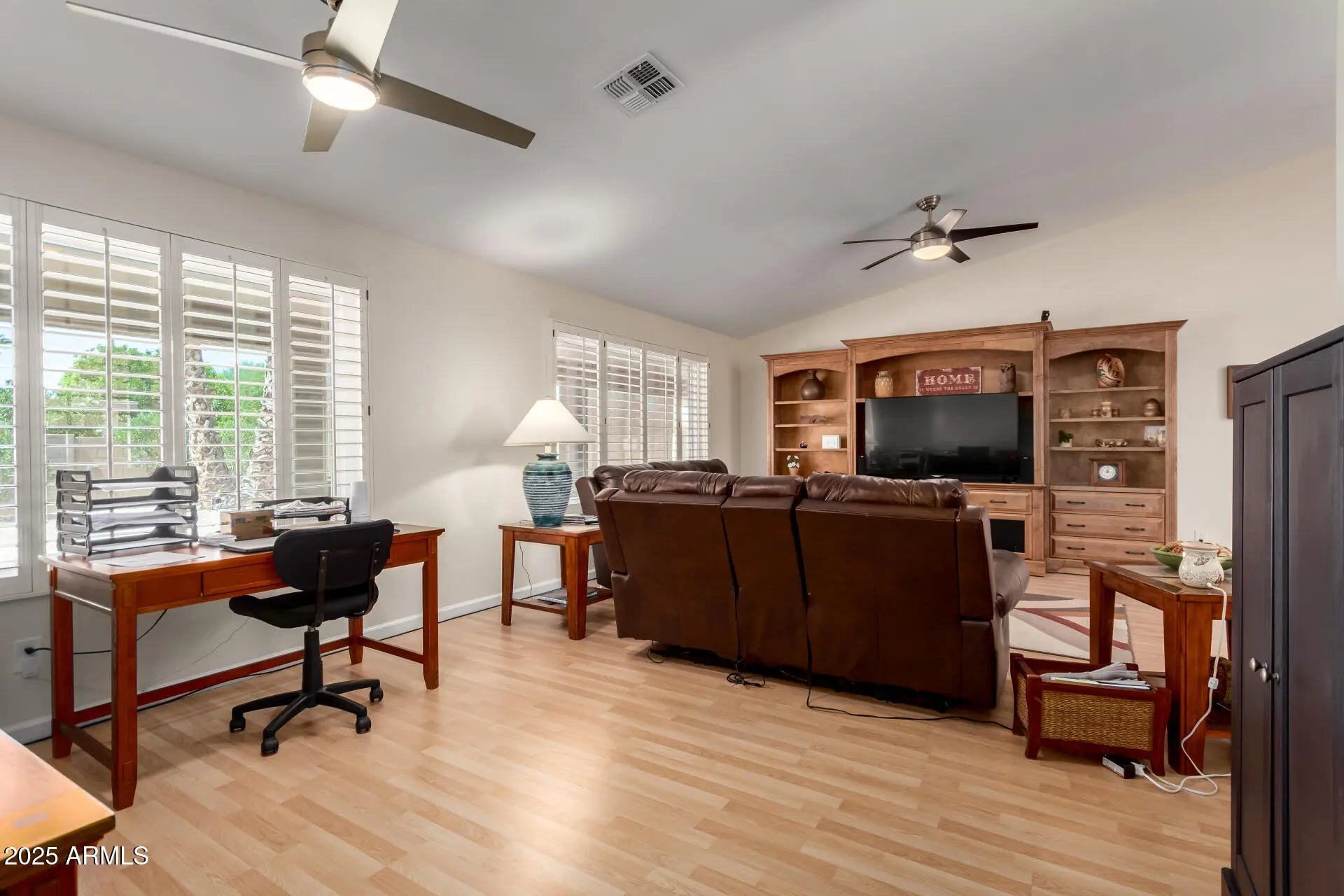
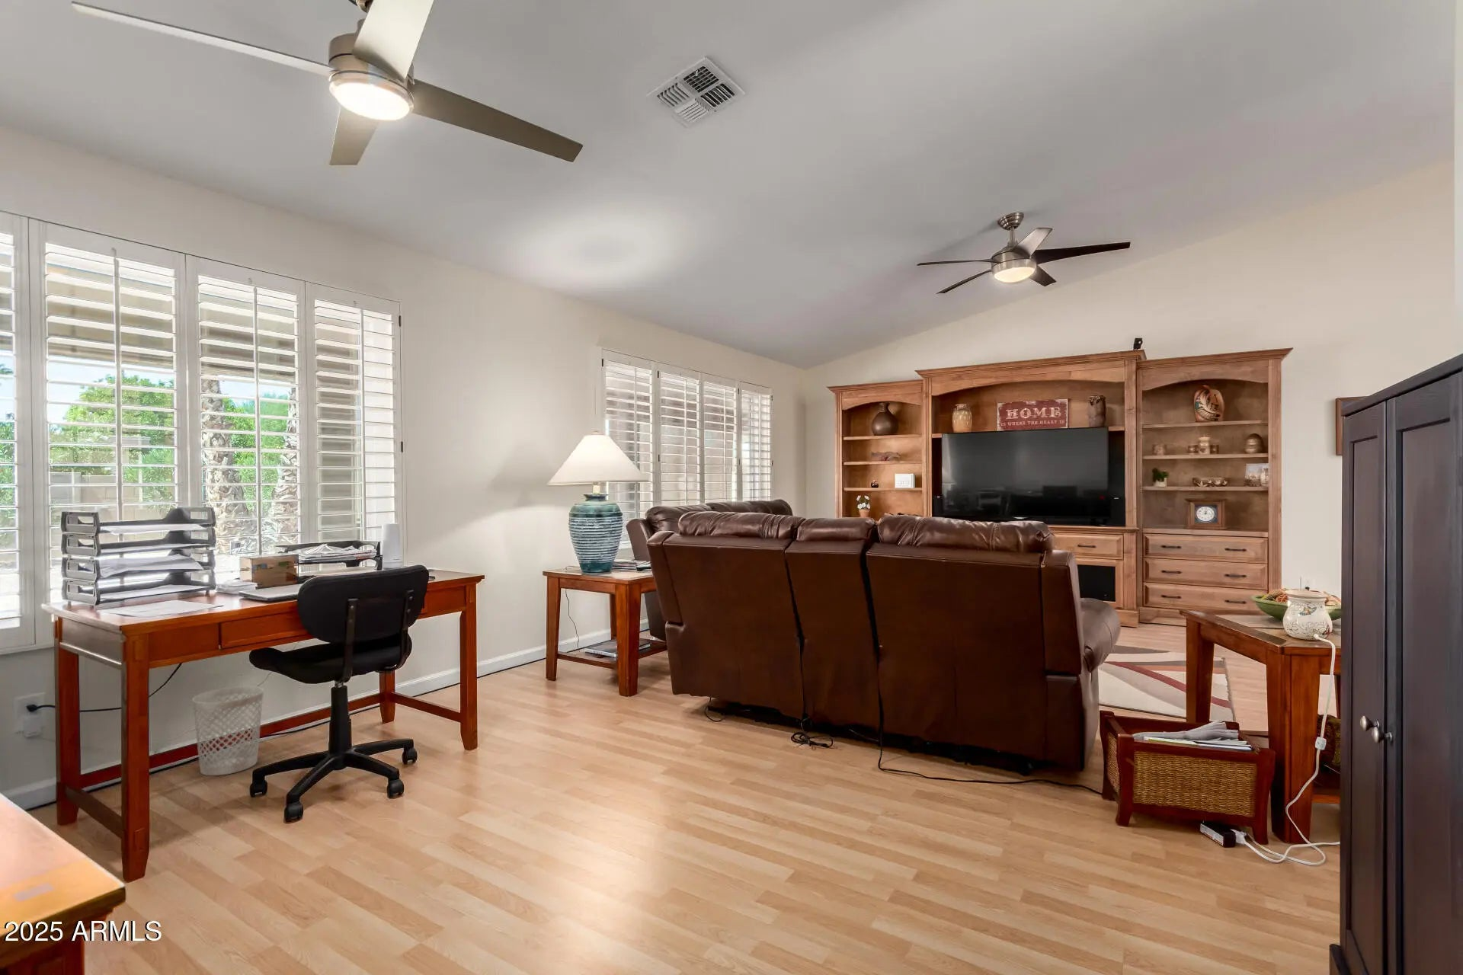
+ wastebasket (230, 730)
